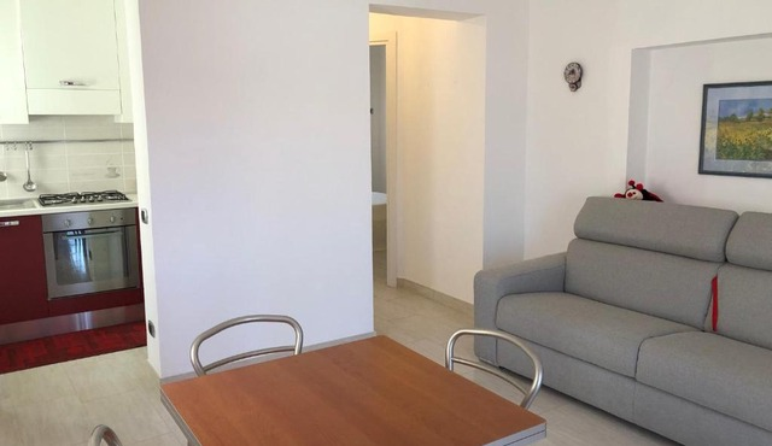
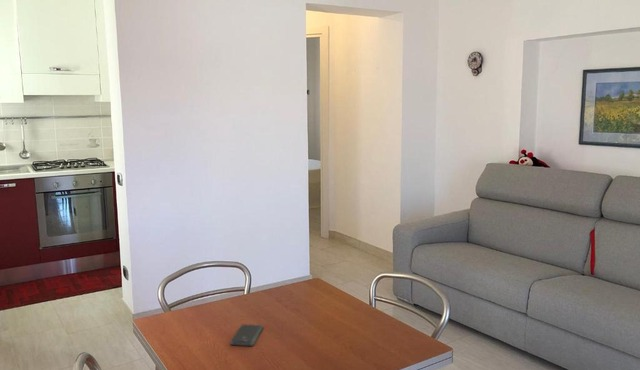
+ smartphone (247, 334)
